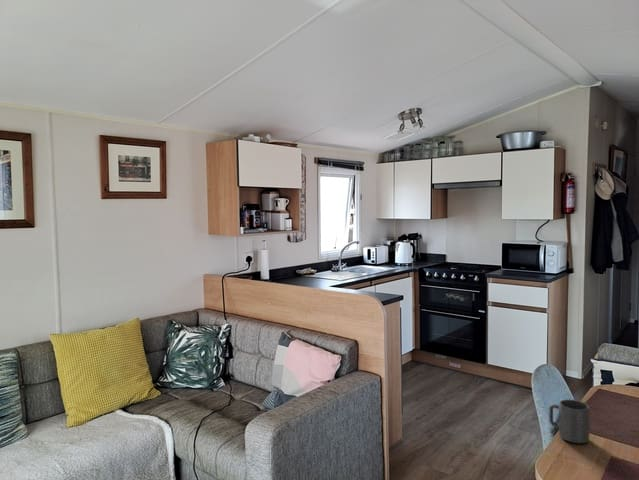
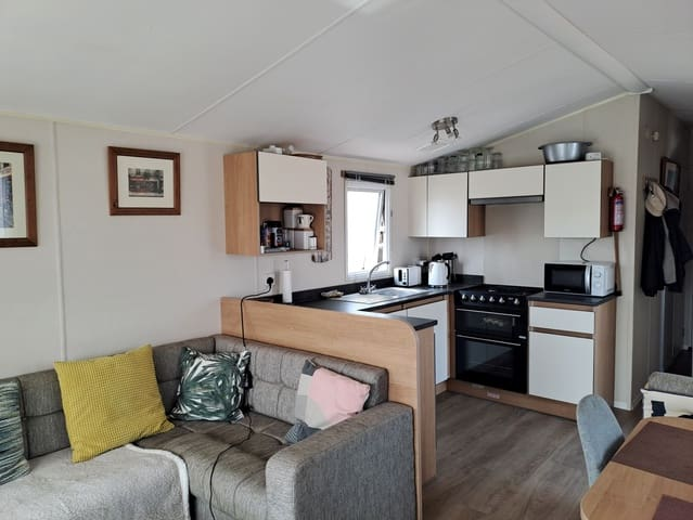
- mug (568, 419)
